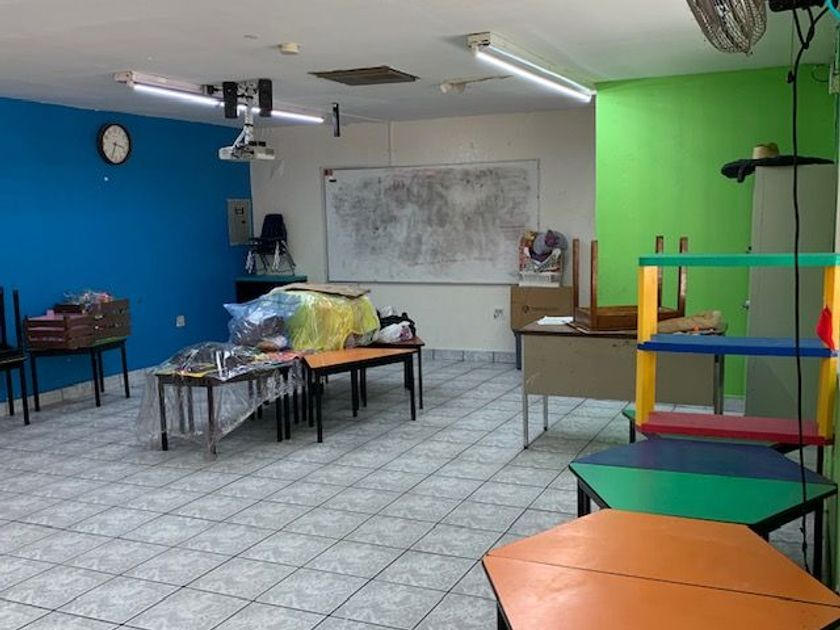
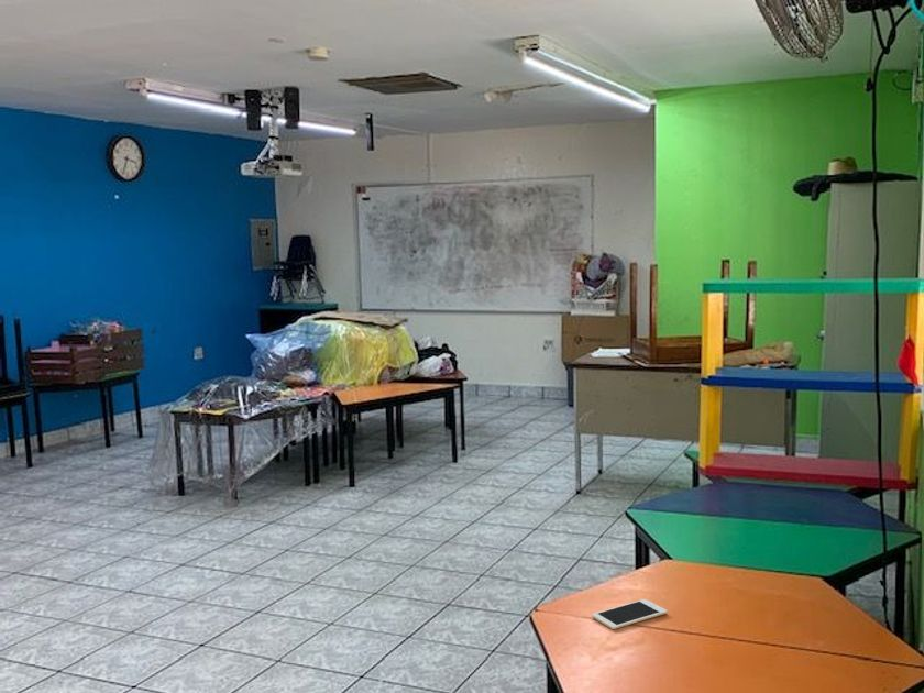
+ cell phone (629, 614)
